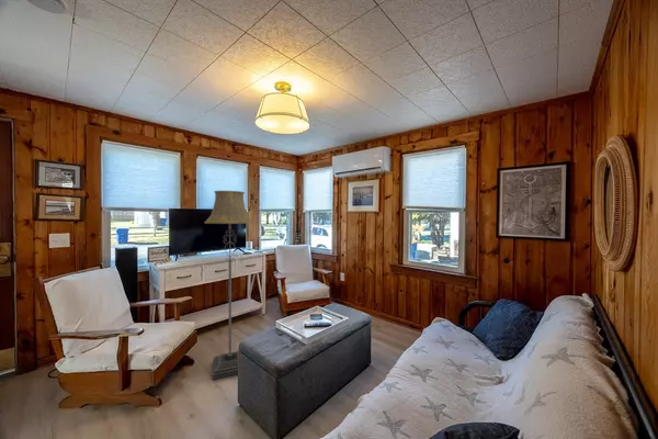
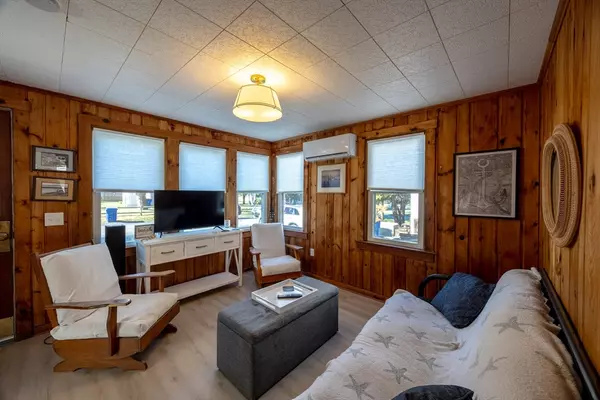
- floor lamp (229, 279)
